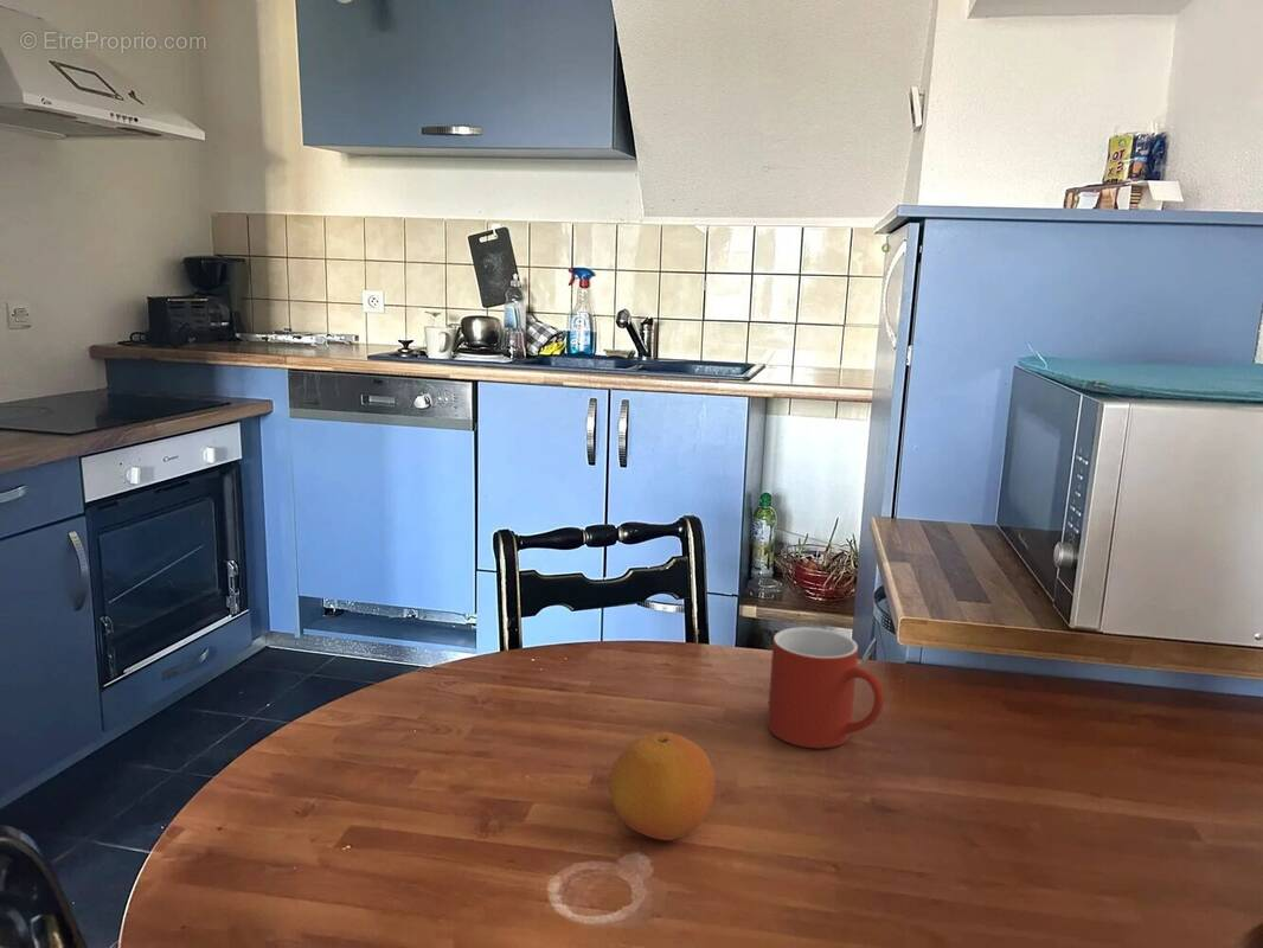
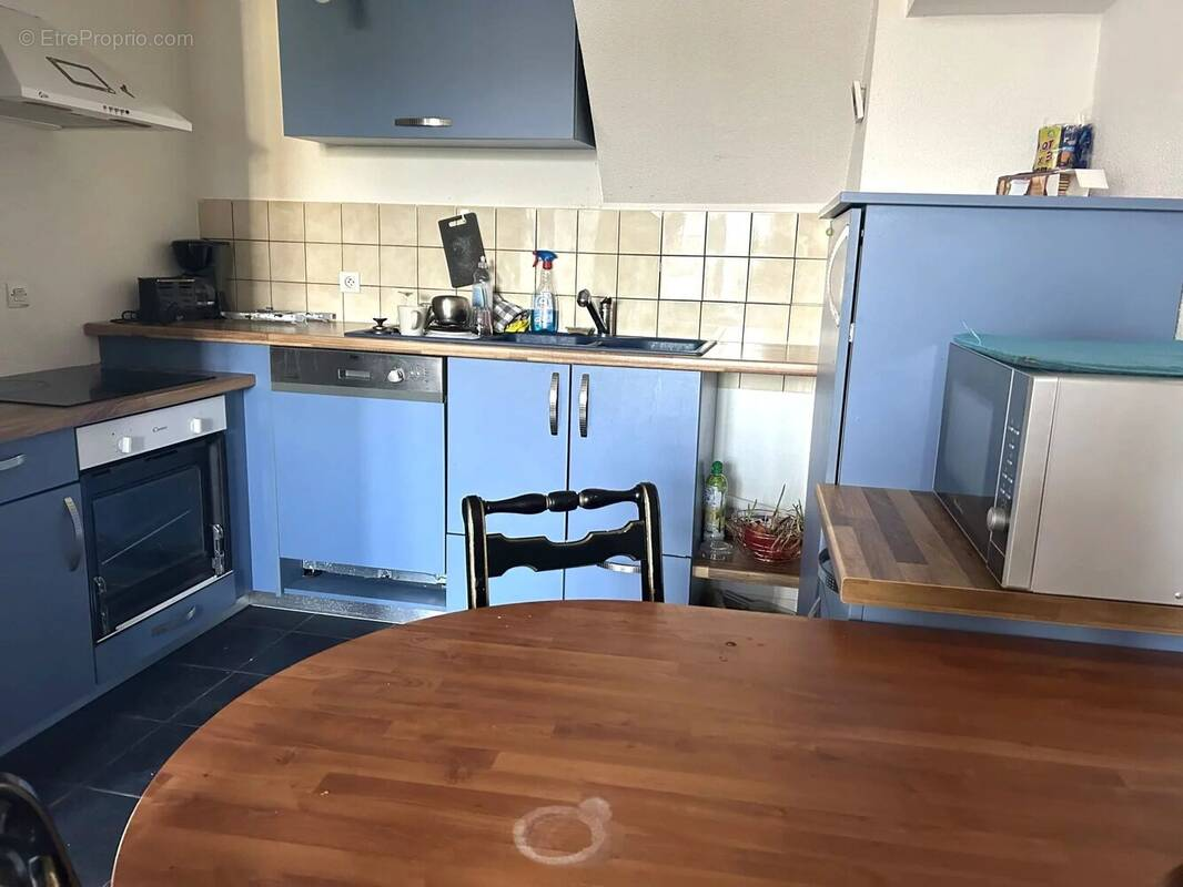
- mug (828, 690)
- fruit (662, 782)
